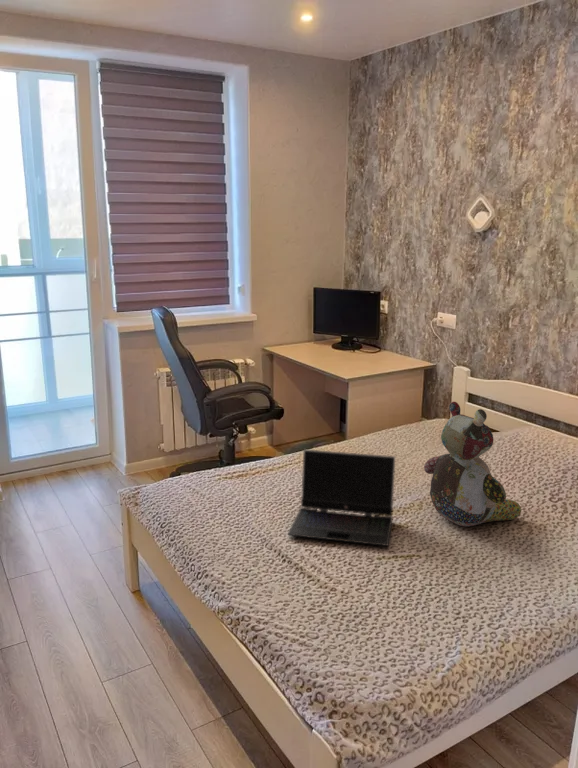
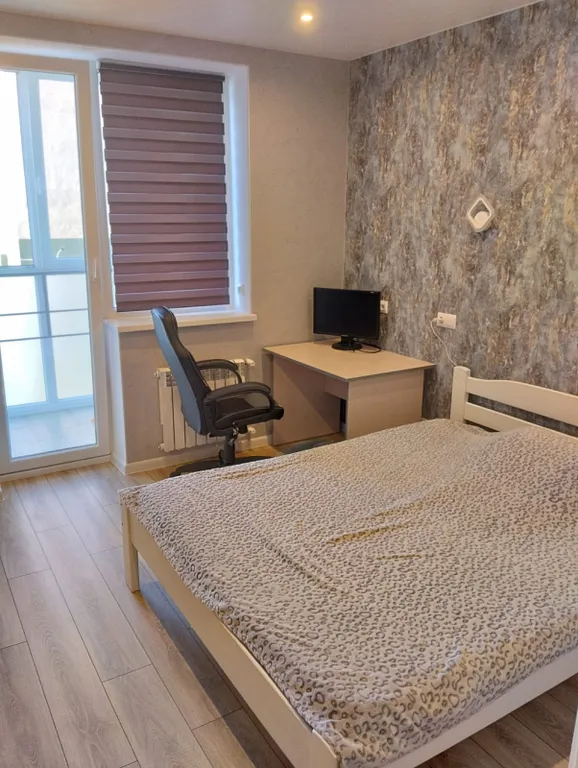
- stuffed bear (476, 461)
- laptop computer (343, 496)
